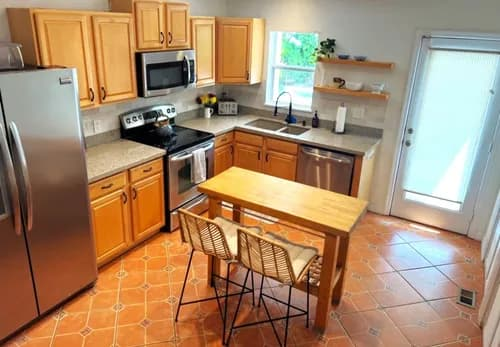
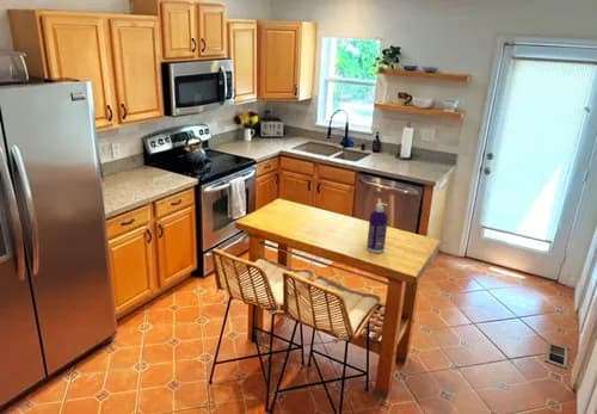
+ spray bottle (377, 227)
